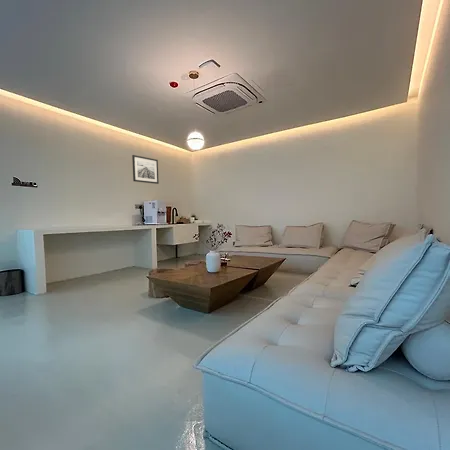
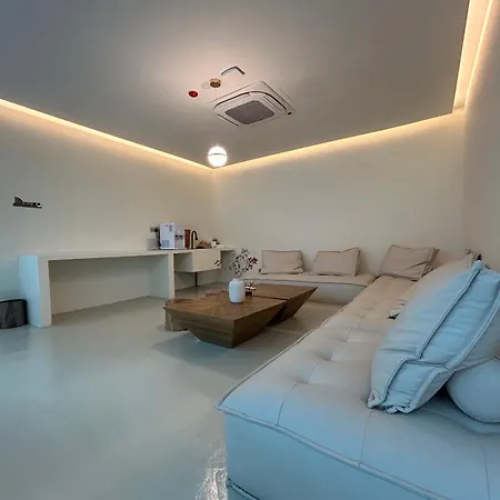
- wall art (146, 170)
